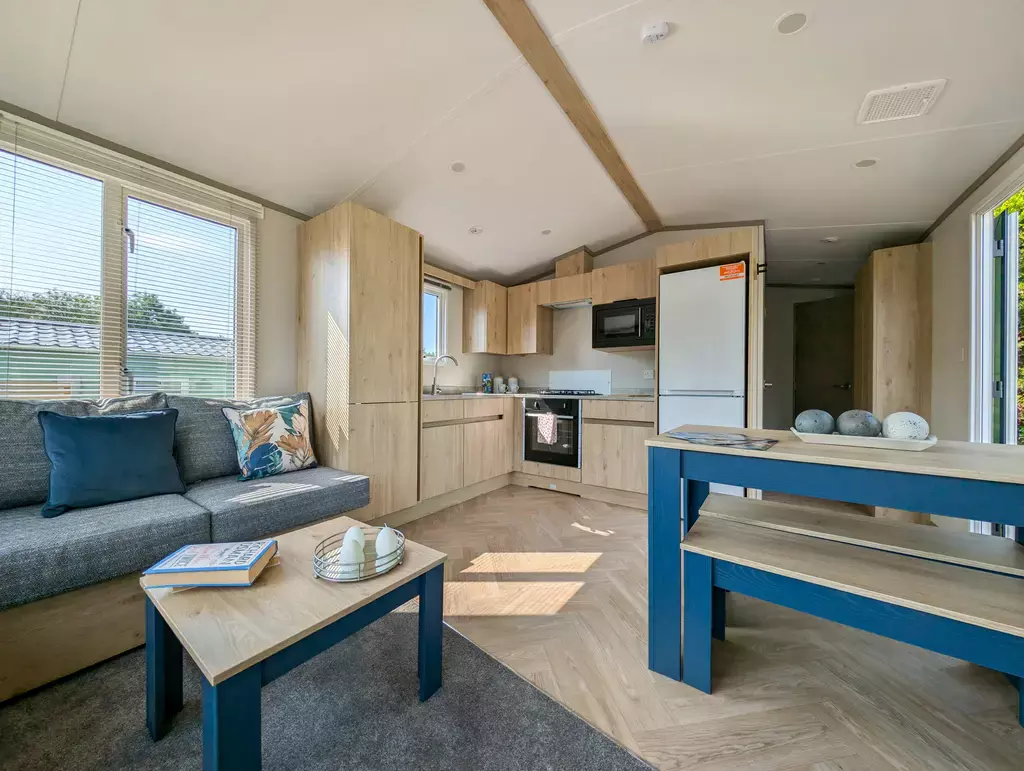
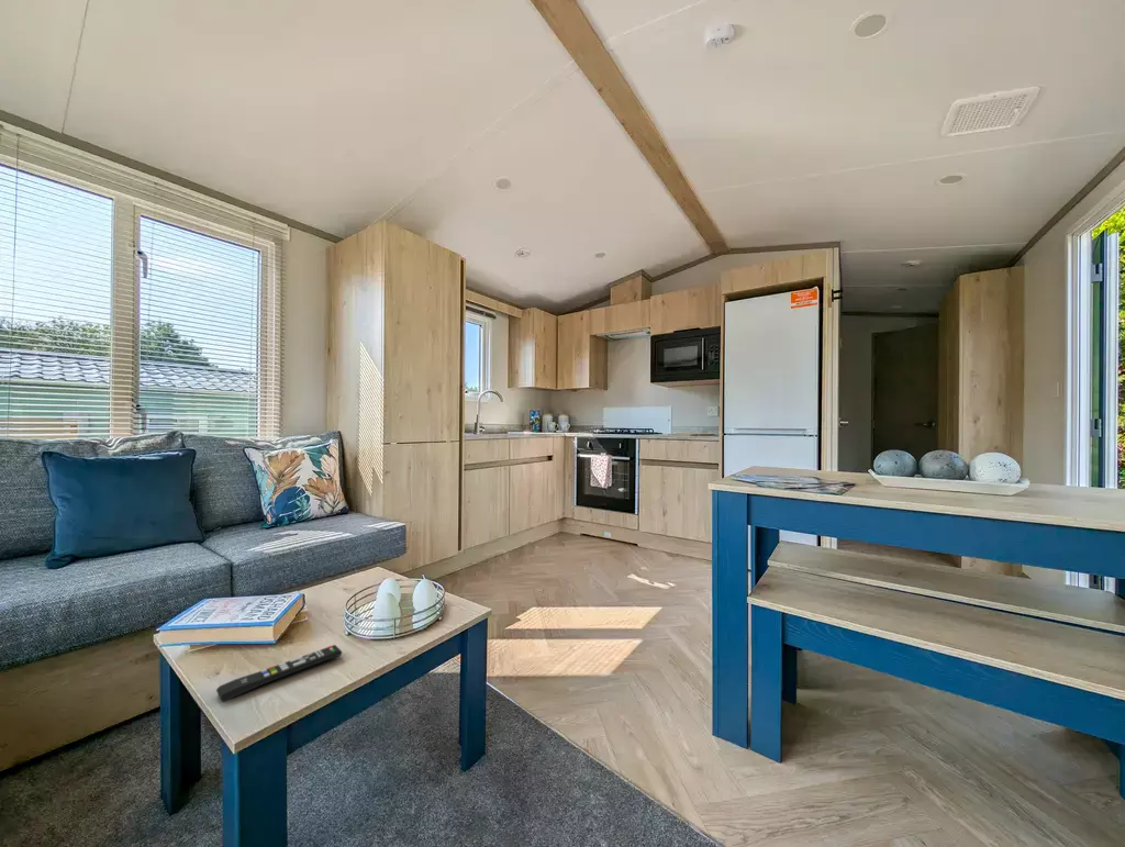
+ remote control (283, 669)
